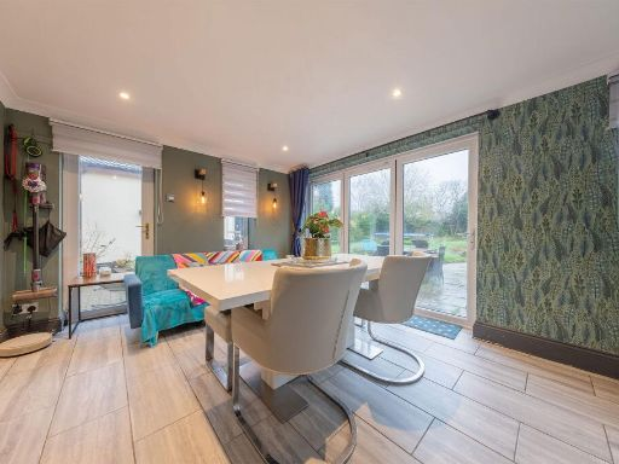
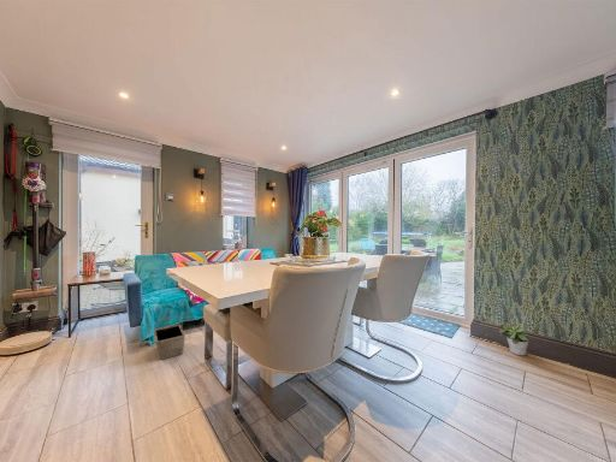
+ potted plant (513, 338)
+ basket (168, 333)
